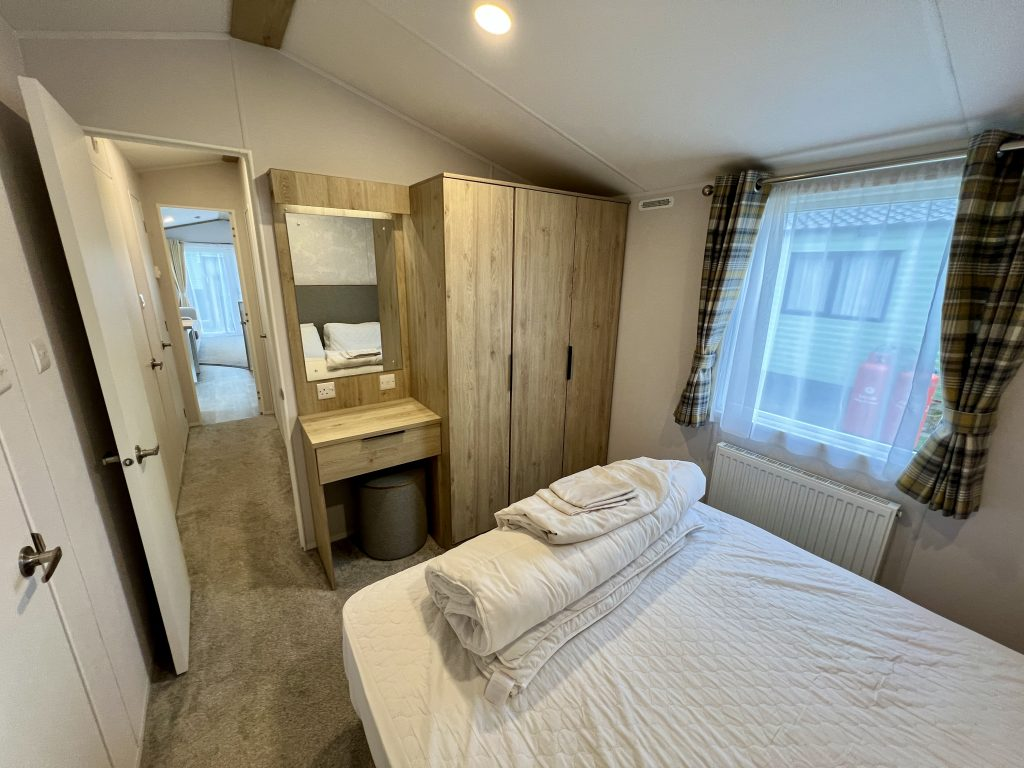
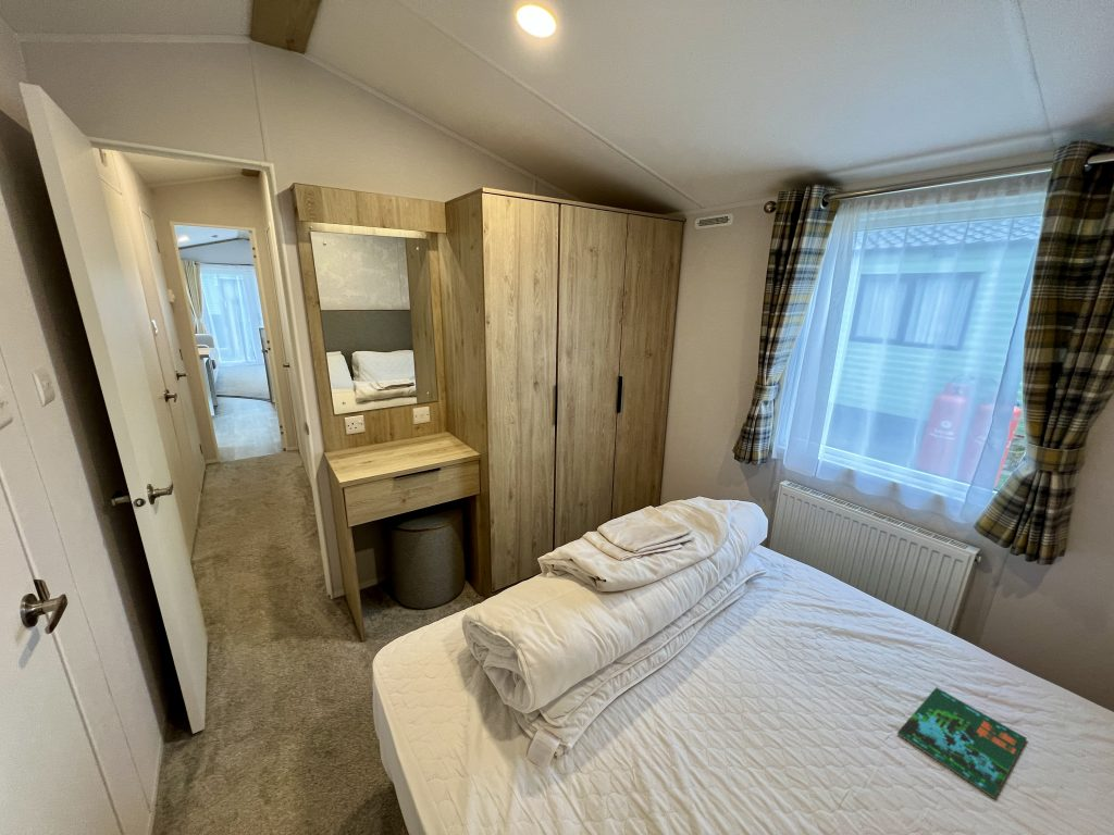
+ book (961, 735)
